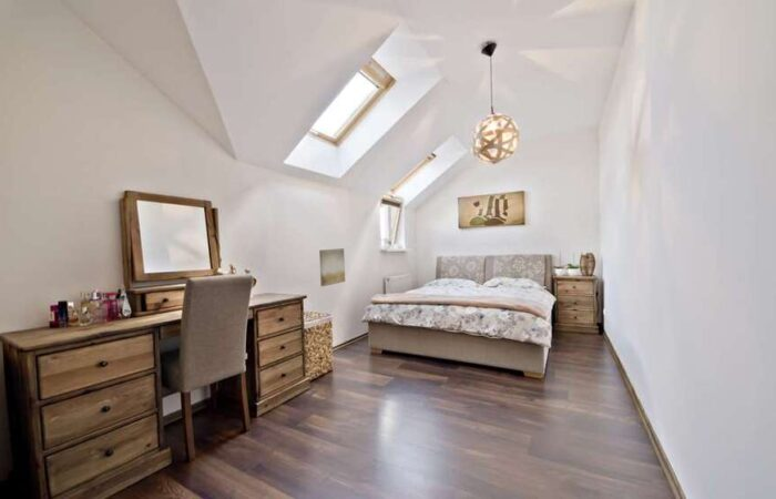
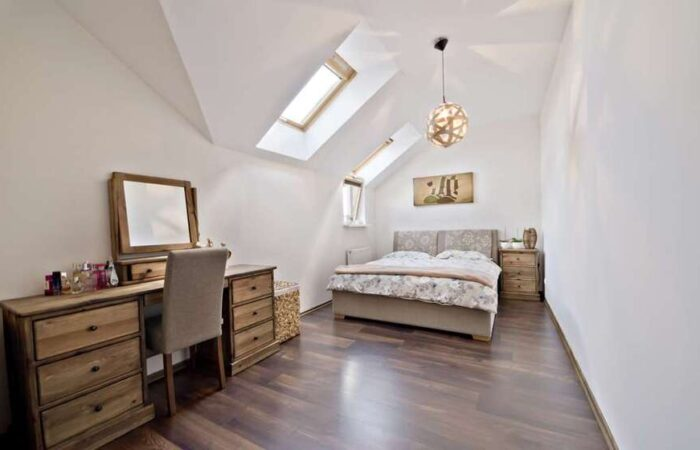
- wall art (333, 266)
